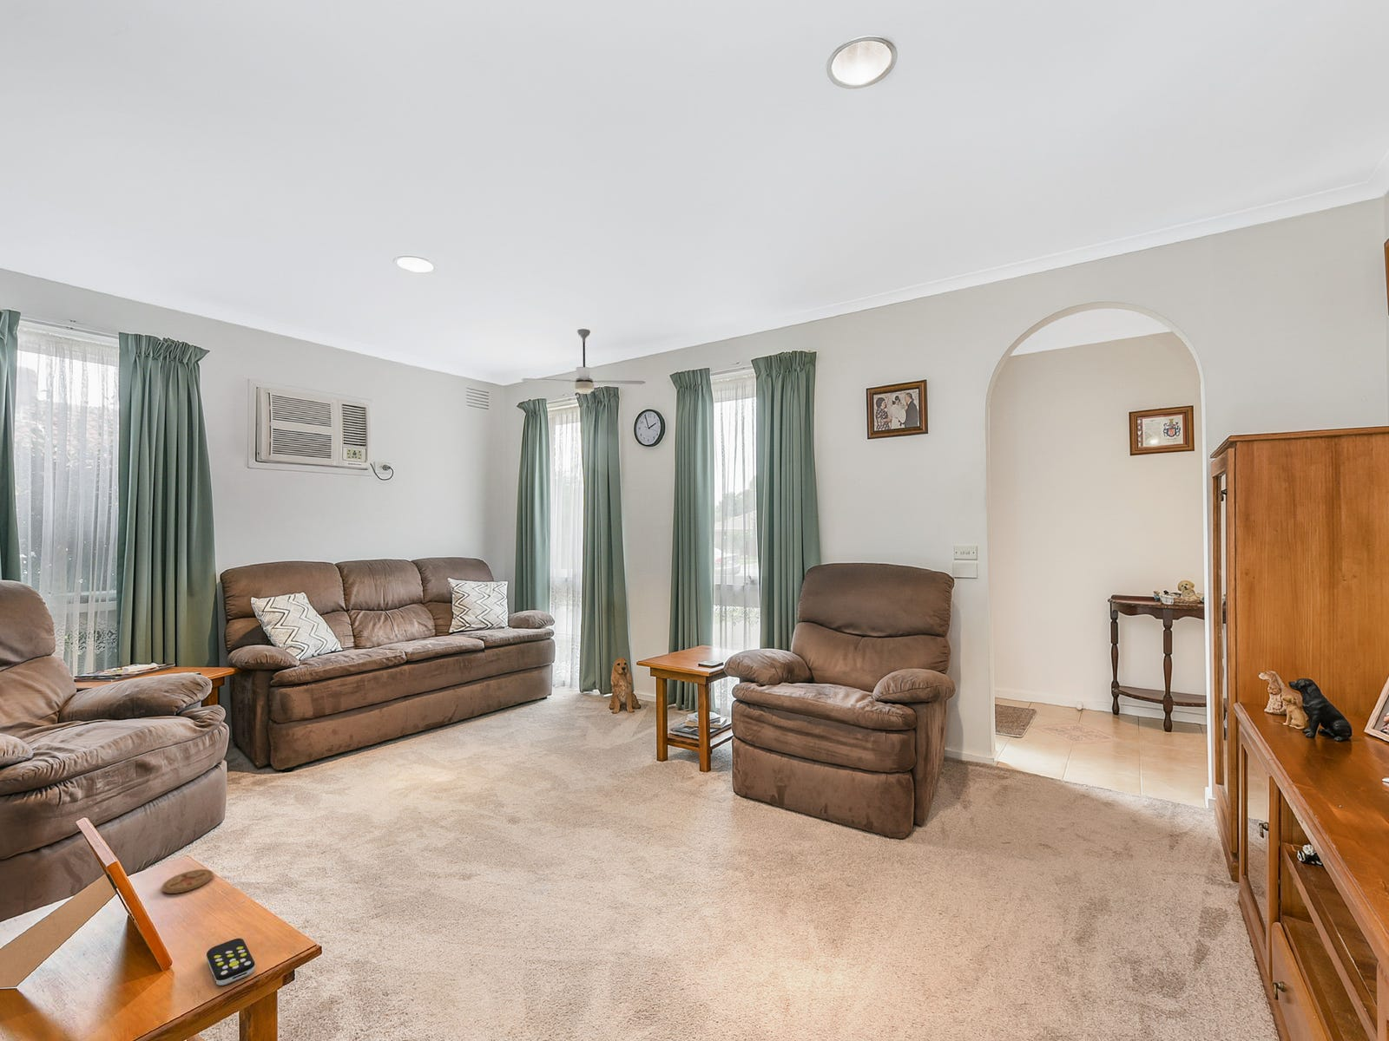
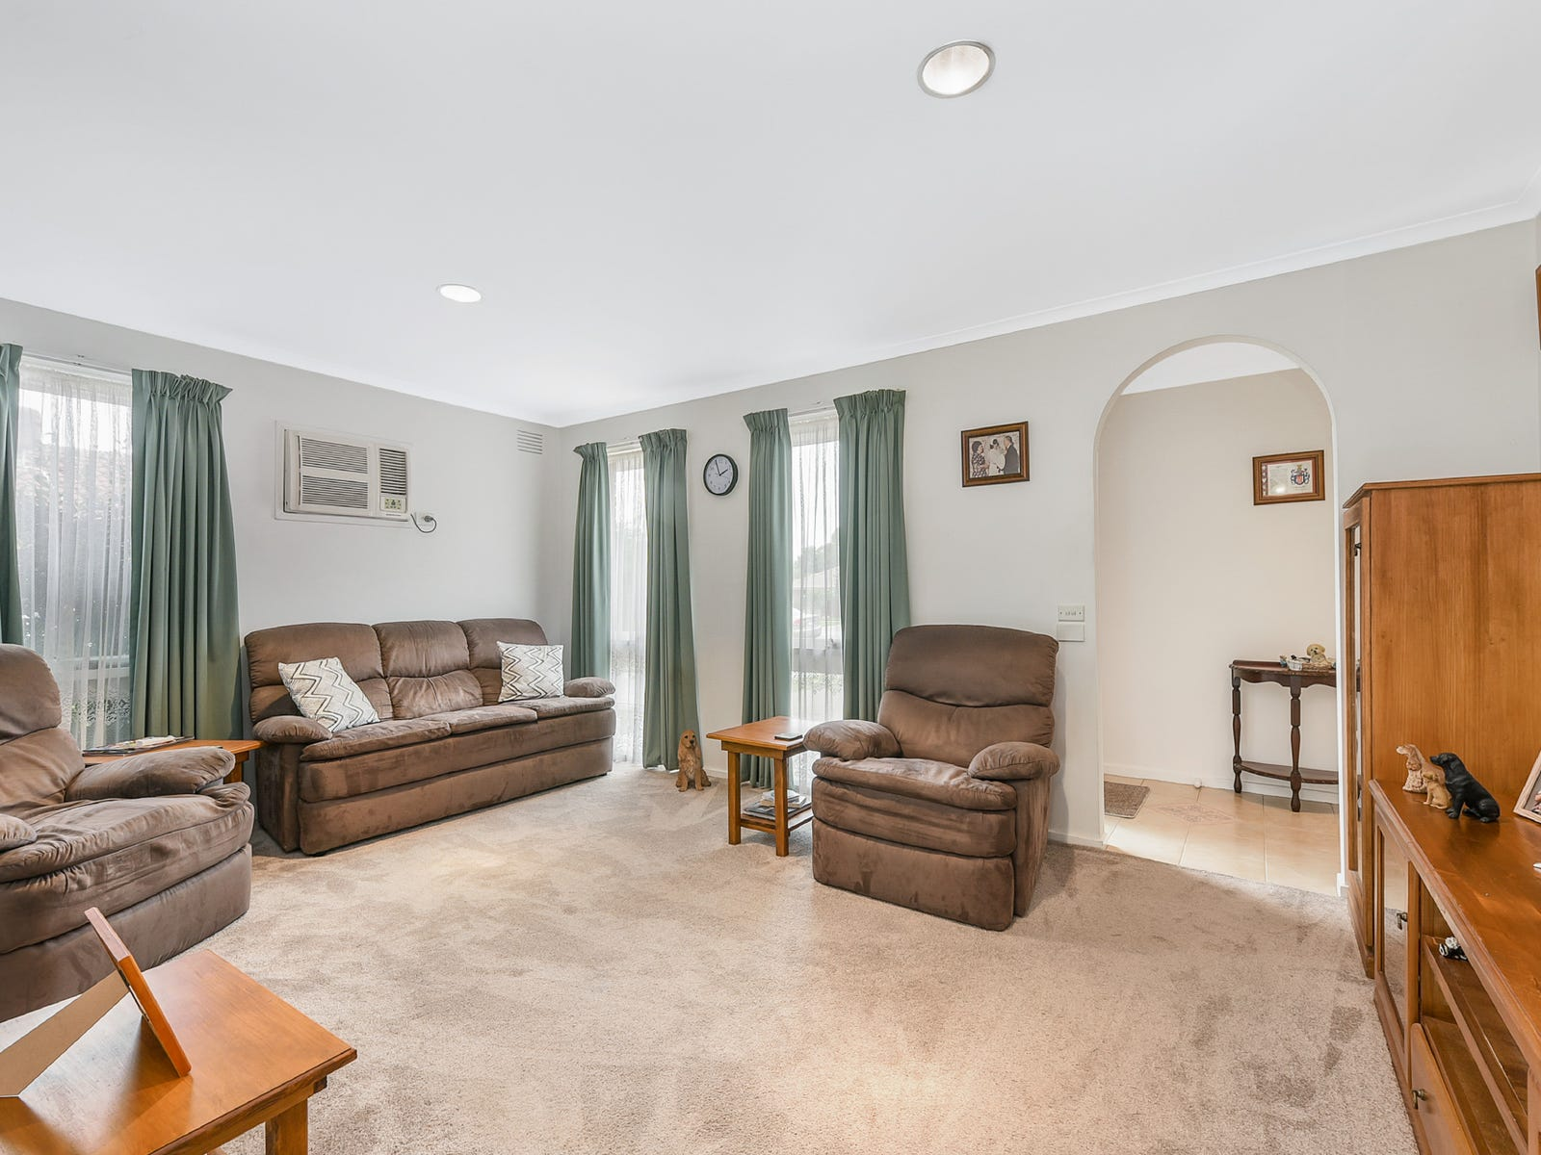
- ceiling fan (583, 361)
- coaster (187, 880)
- remote control (230, 960)
